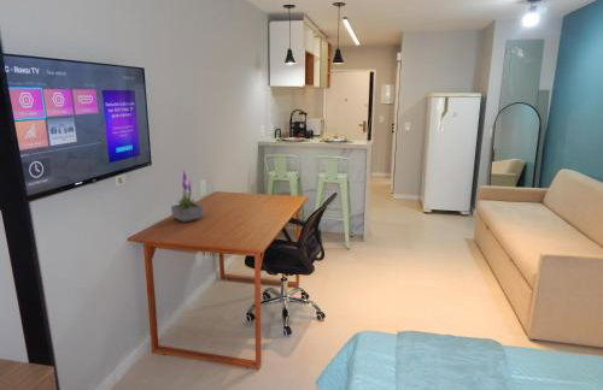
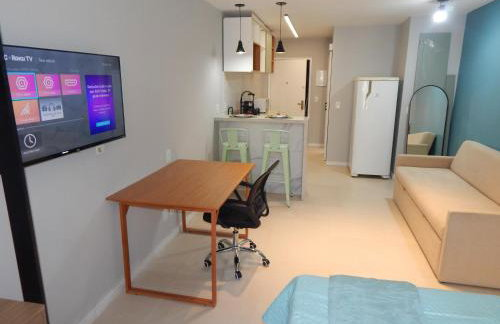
- potted plant (186, 194)
